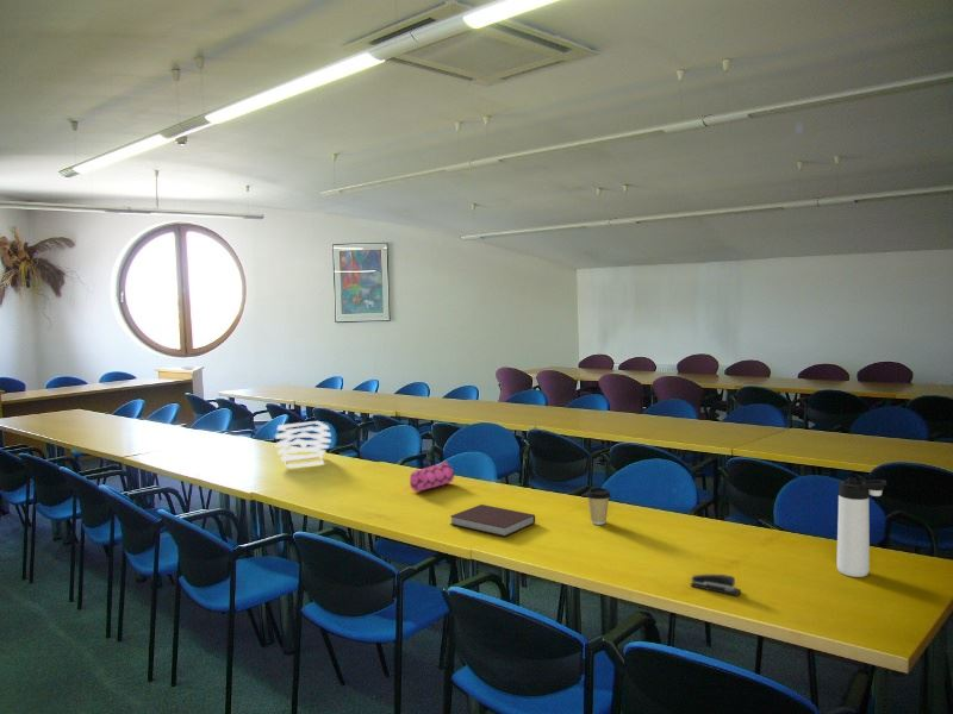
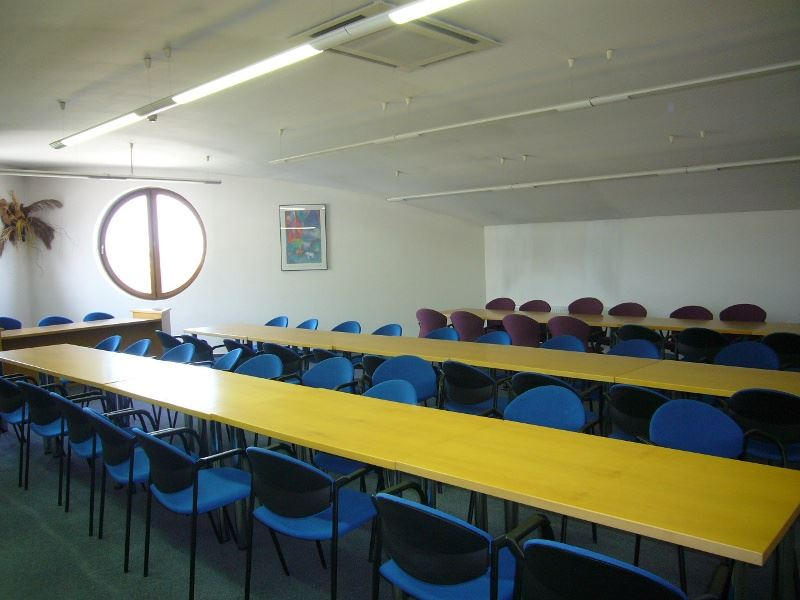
- coffee cup (598, 506)
- stapler (715, 581)
- pencil case (431, 476)
- thermos bottle (860, 526)
- notebook (492, 519)
- ceiling light fixture (303, 443)
